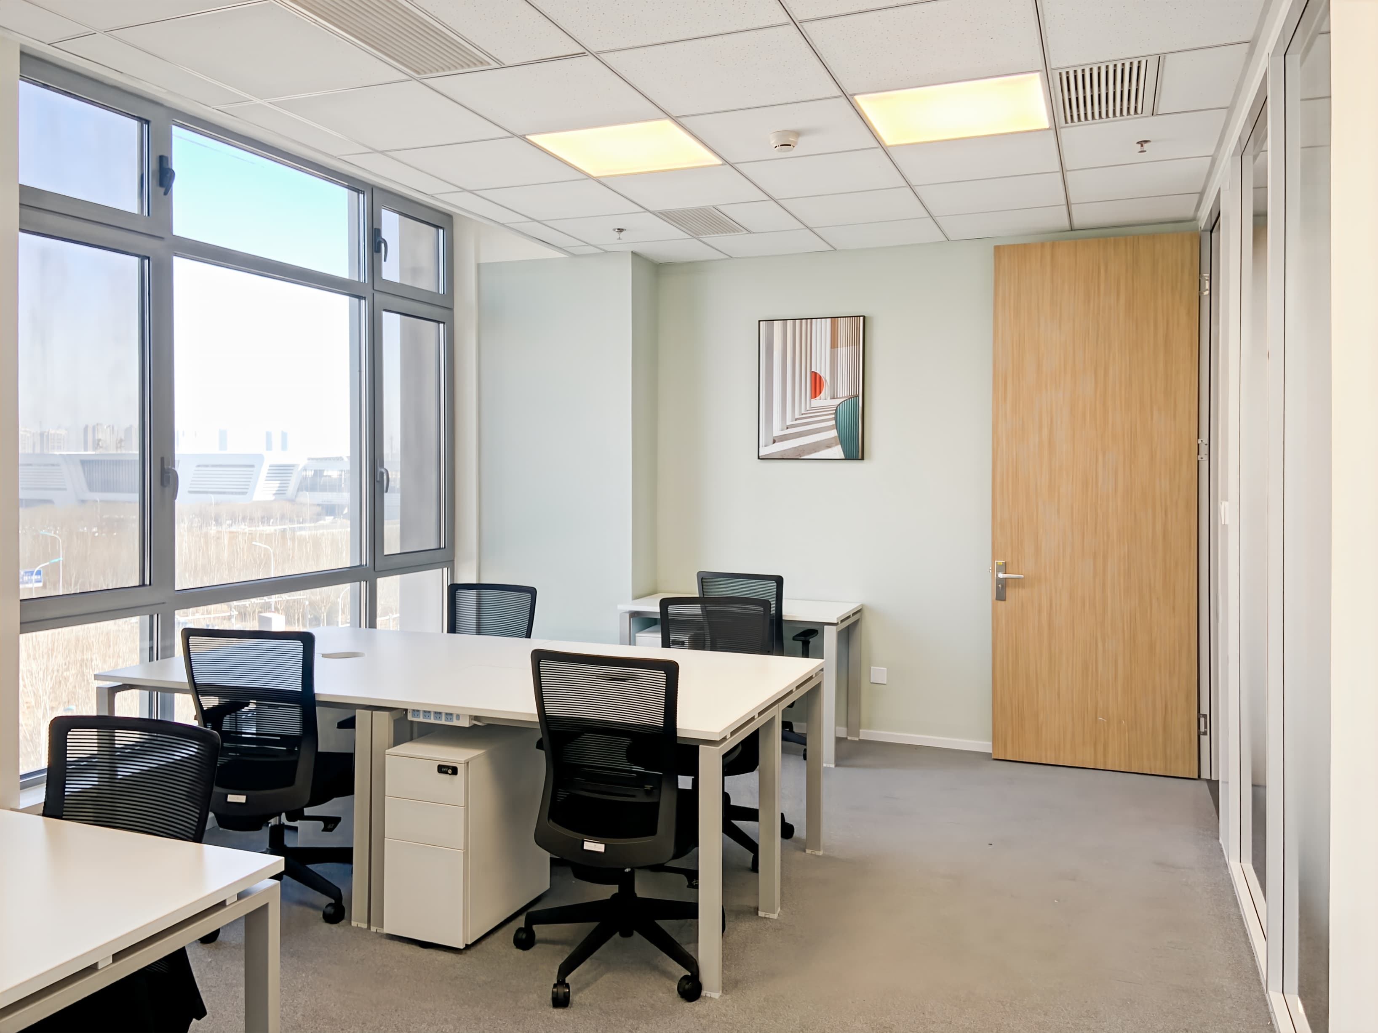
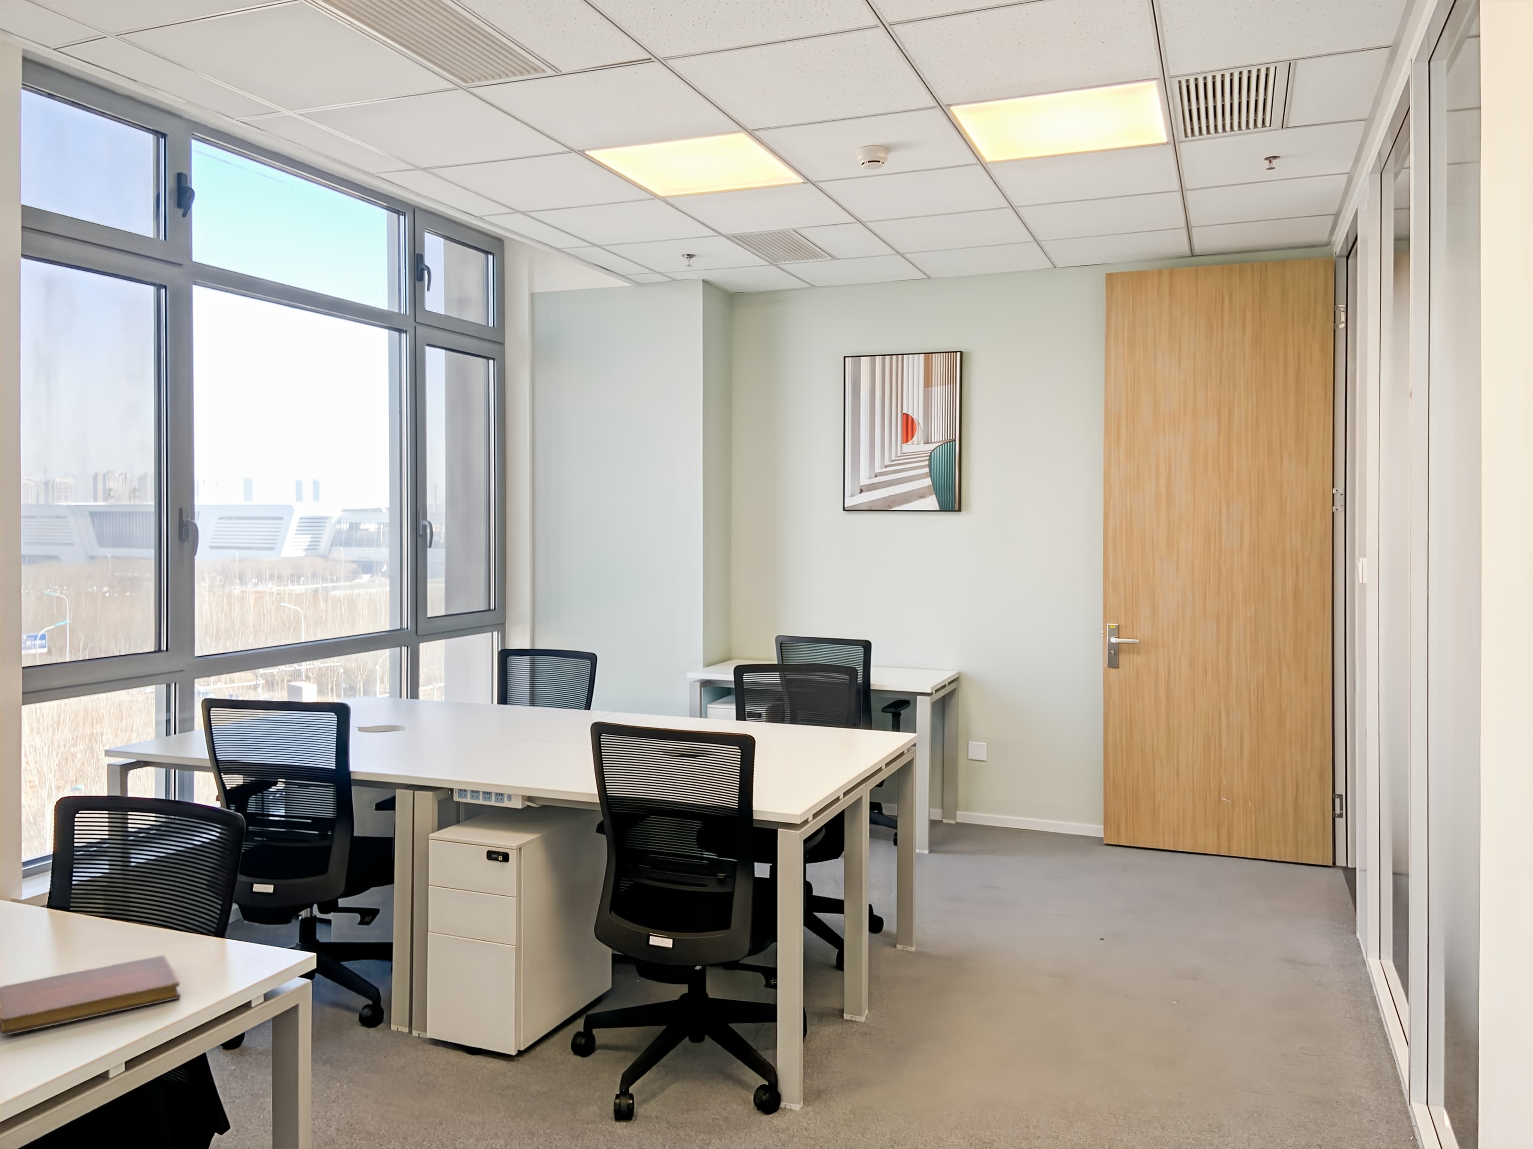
+ notebook (88, 992)
